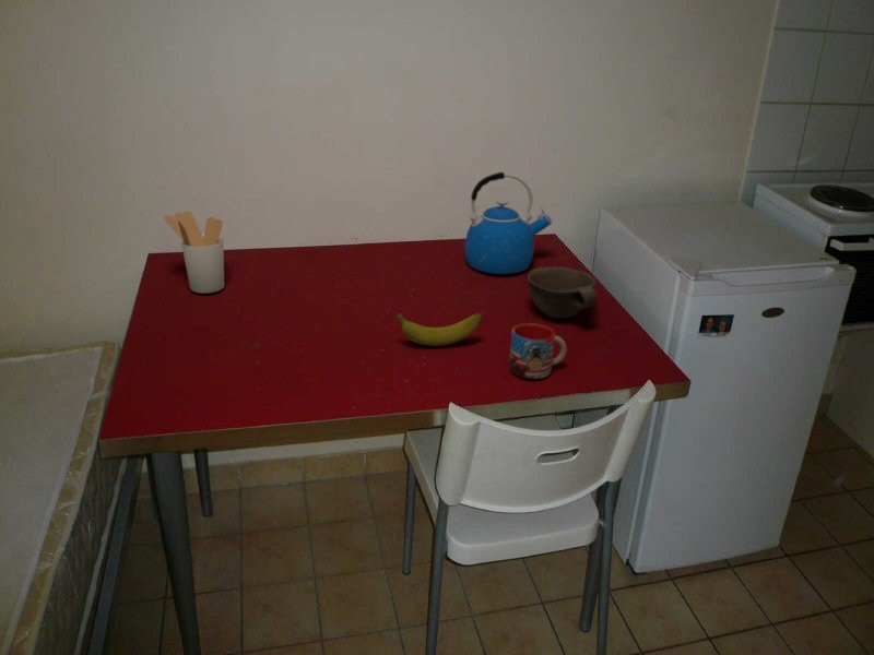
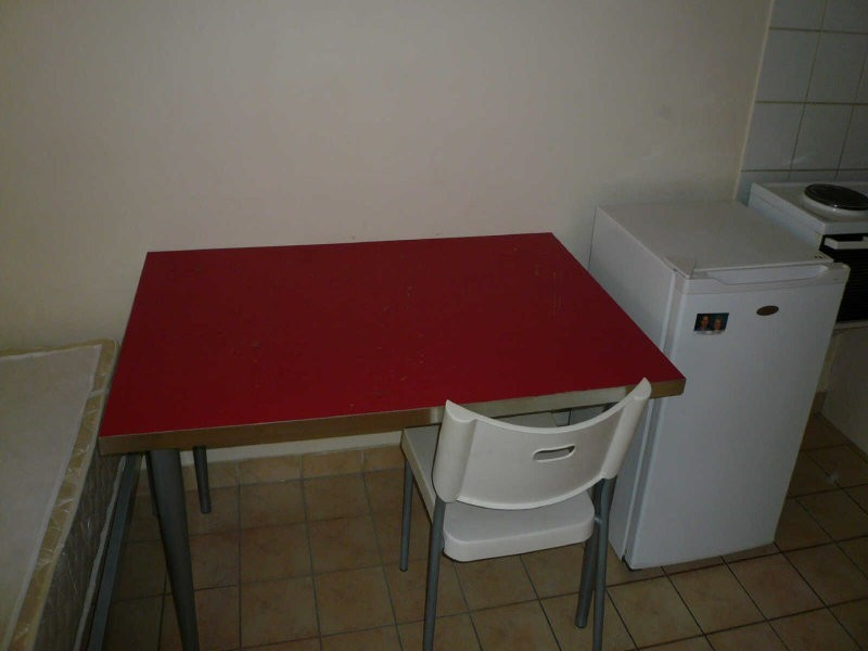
- utensil holder (196, 250)
- kettle (509, 218)
- mug (539, 350)
- bowl (565, 296)
- banana (438, 329)
